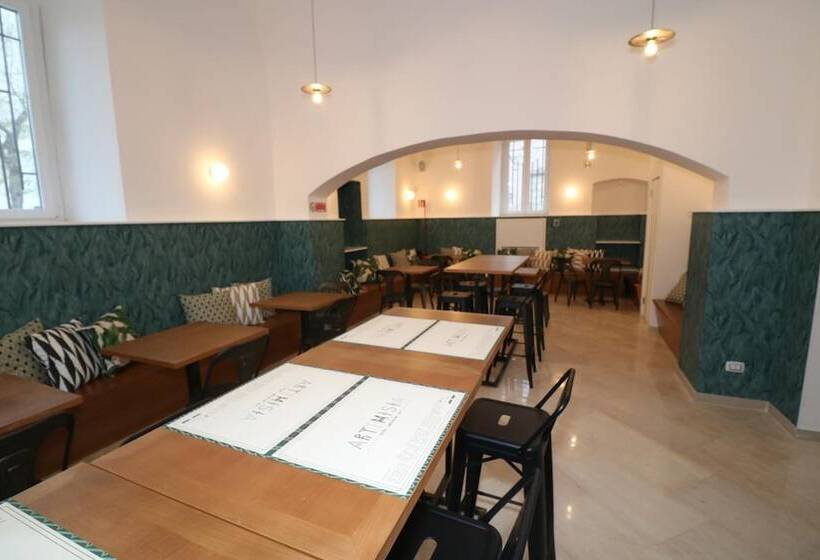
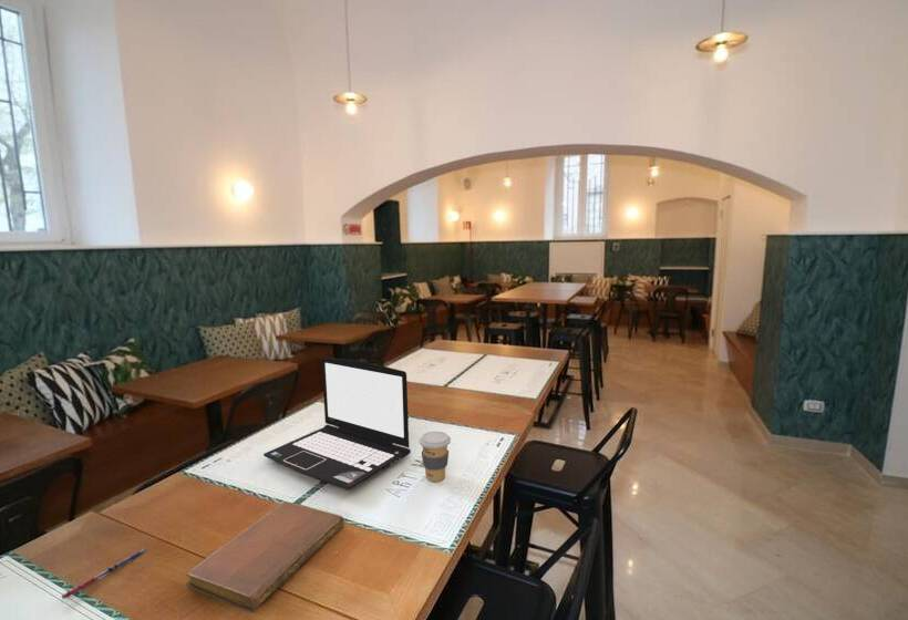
+ coffee cup (435, 456)
+ laptop (333, 414)
+ notebook (271, 547)
+ pen (106, 570)
